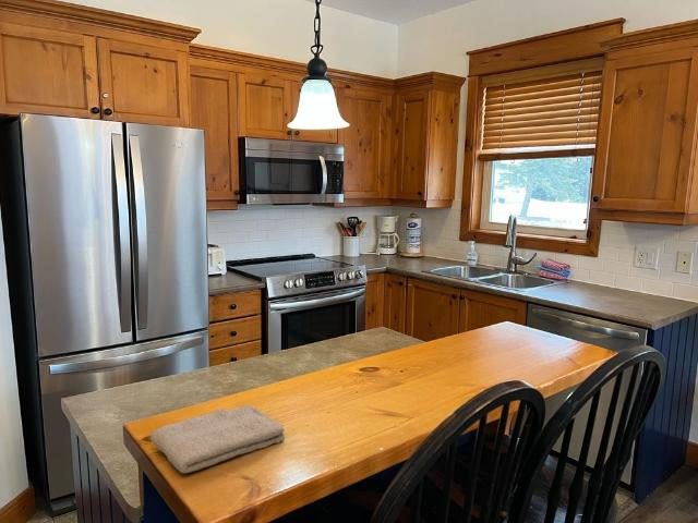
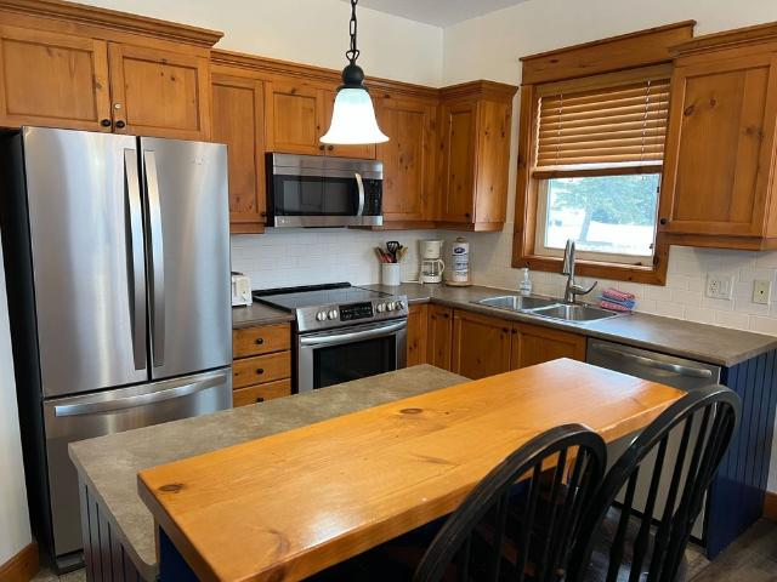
- washcloth (220, 434)
